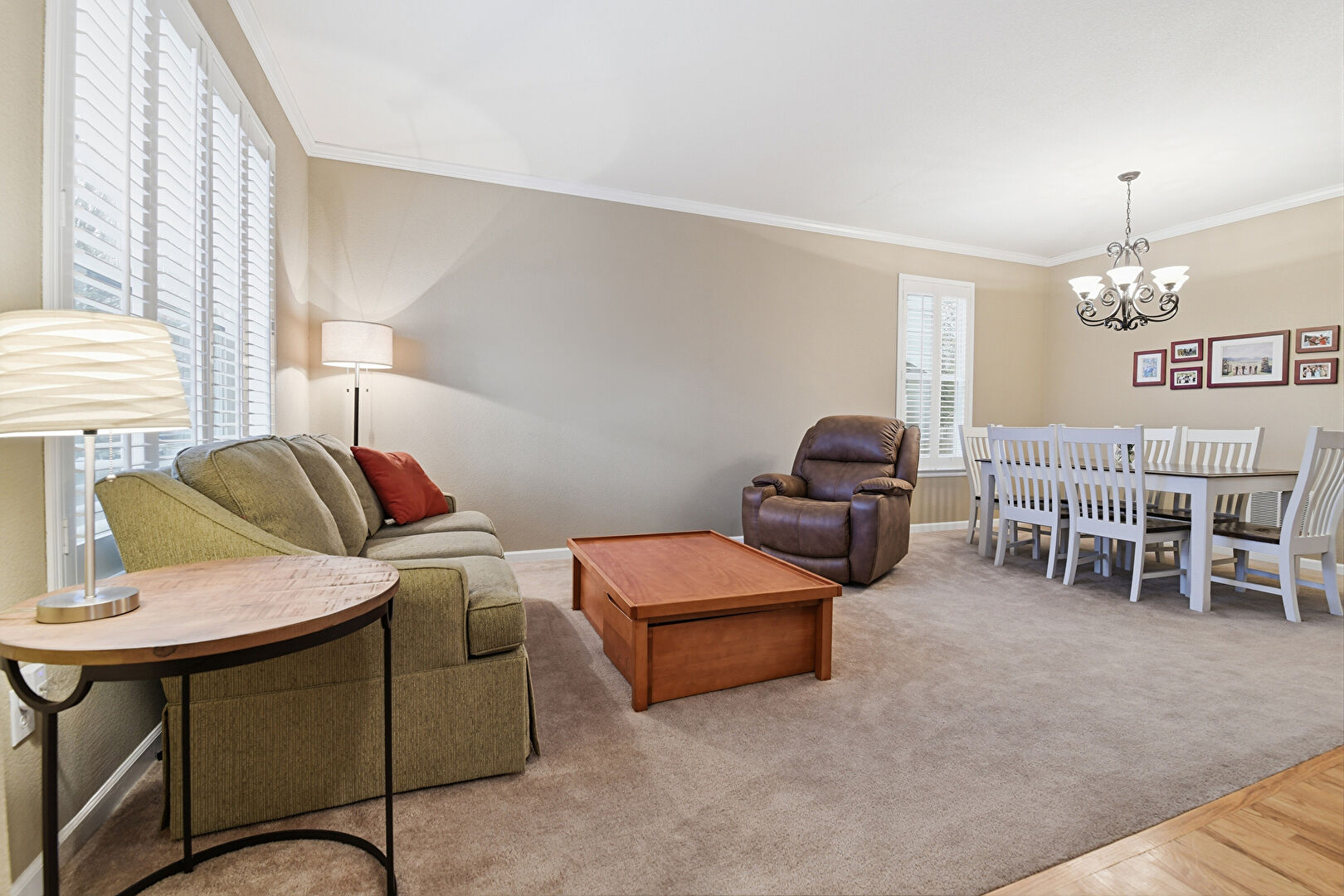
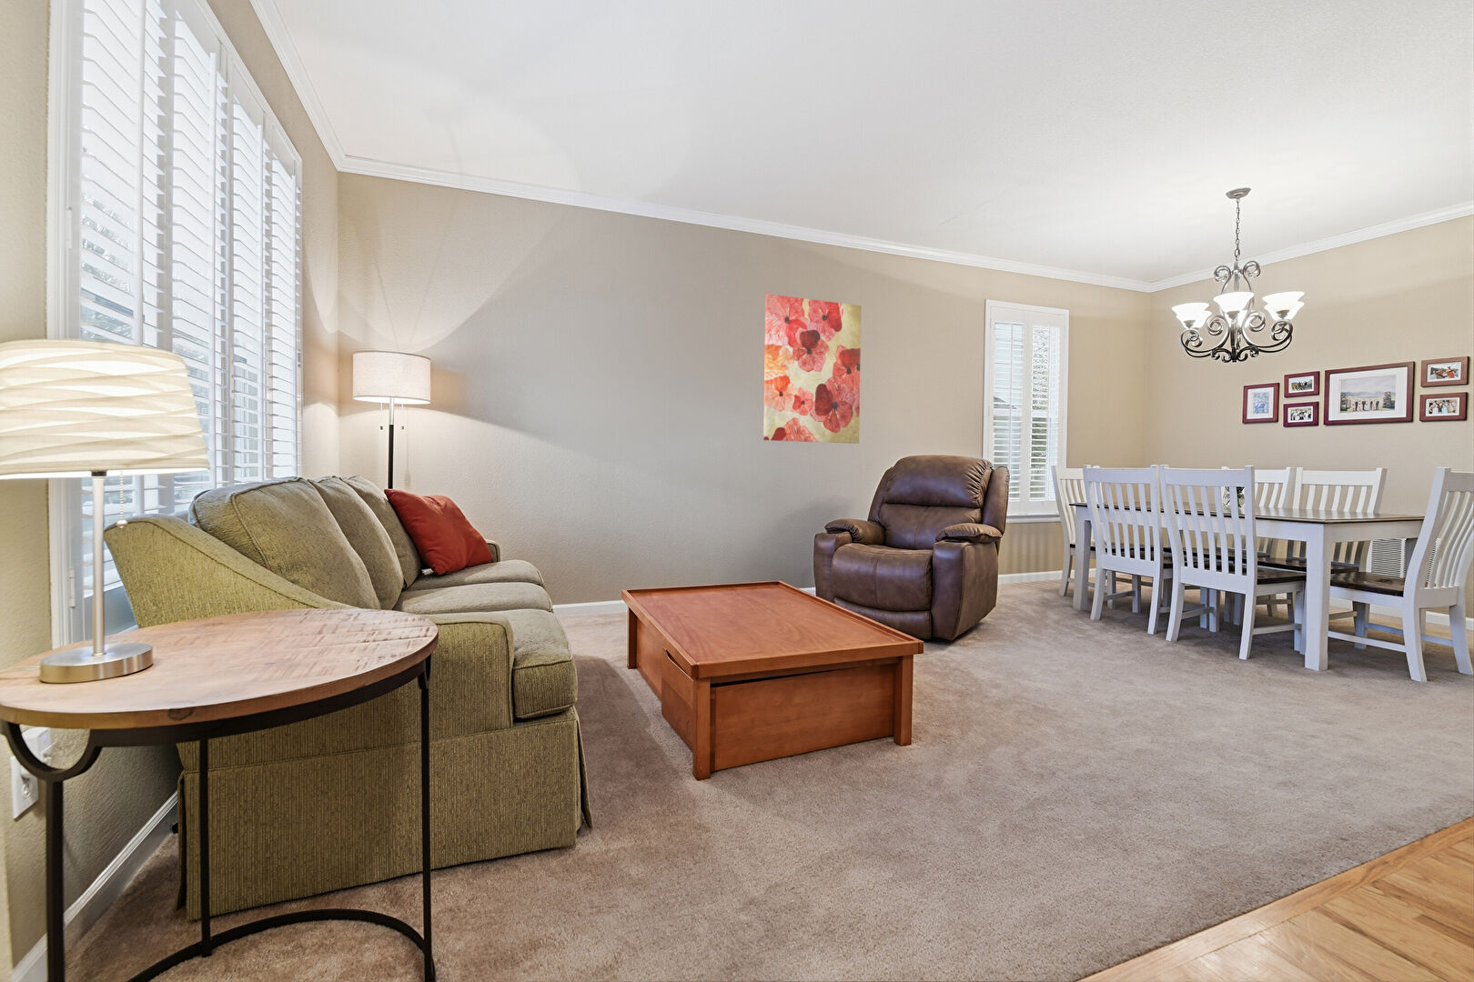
+ wall art (814, 370)
